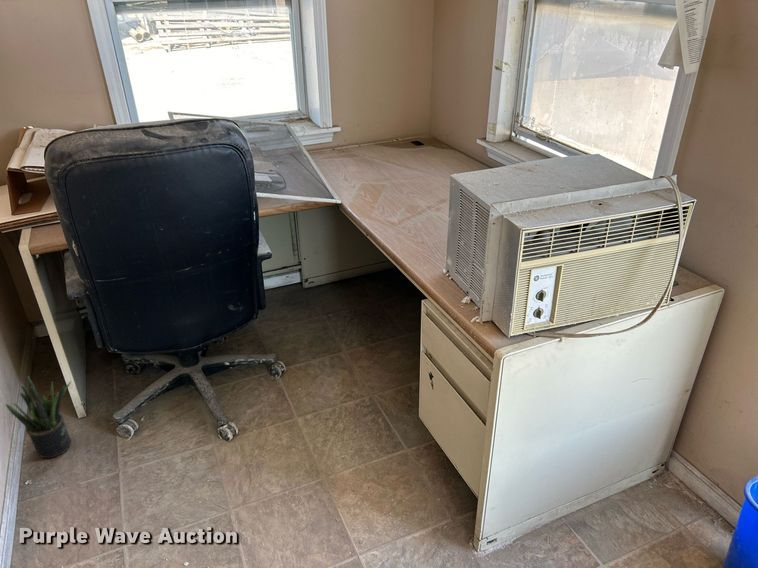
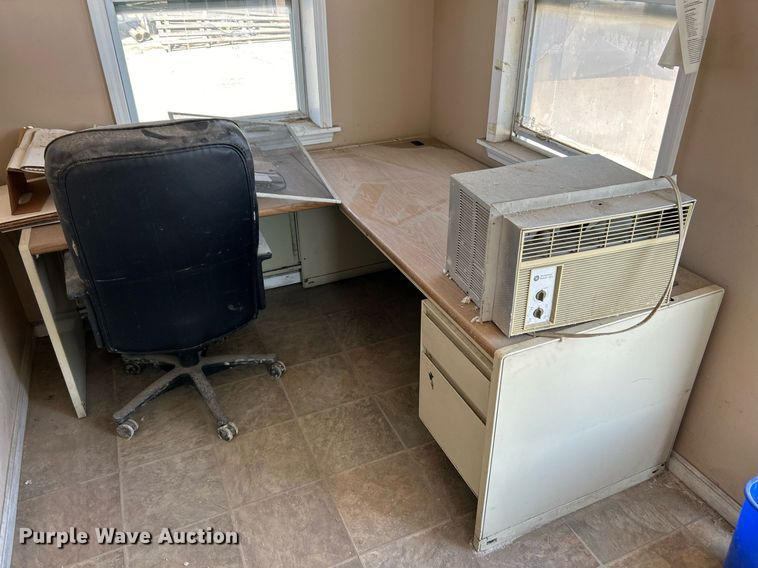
- potted plant (46, 414)
